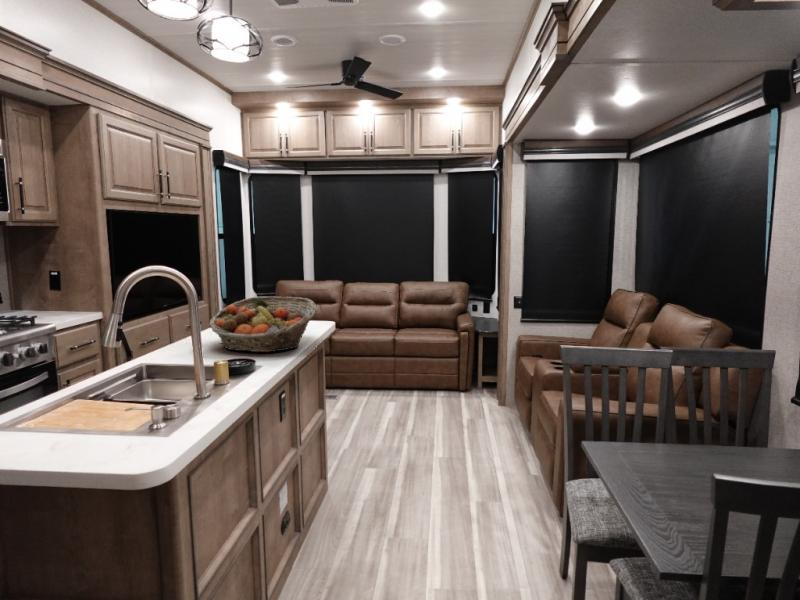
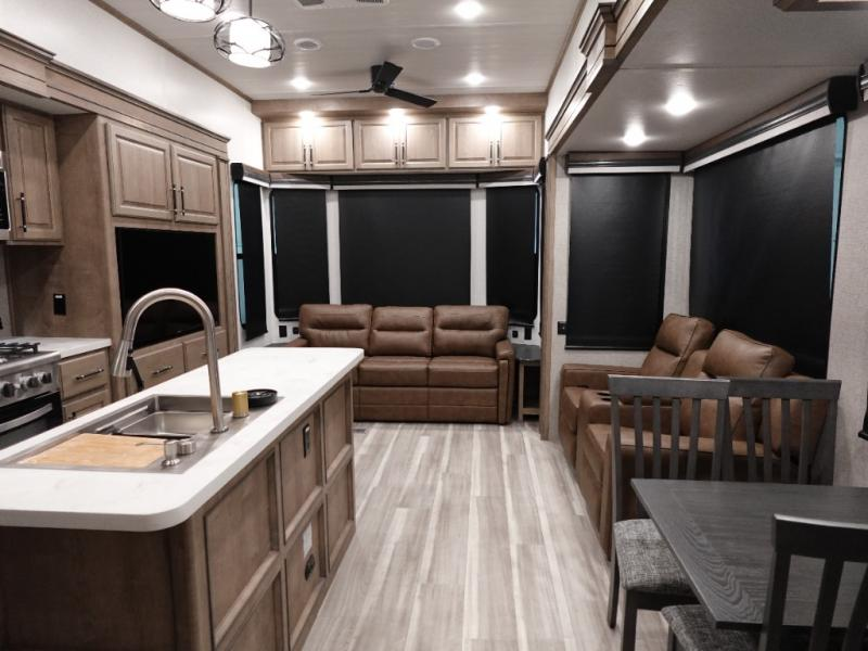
- fruit basket (263, 322)
